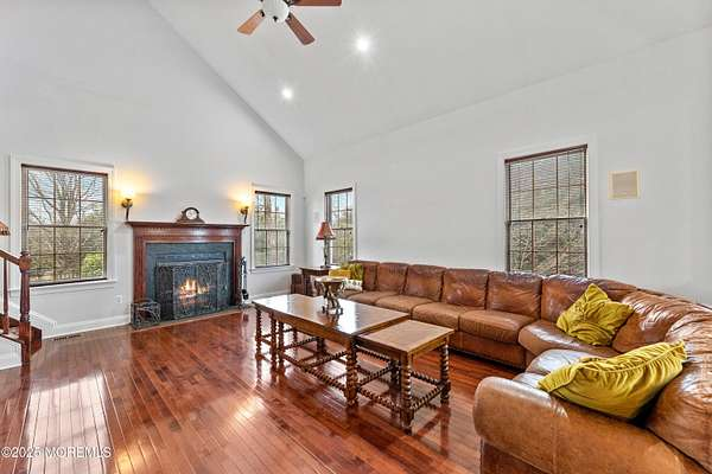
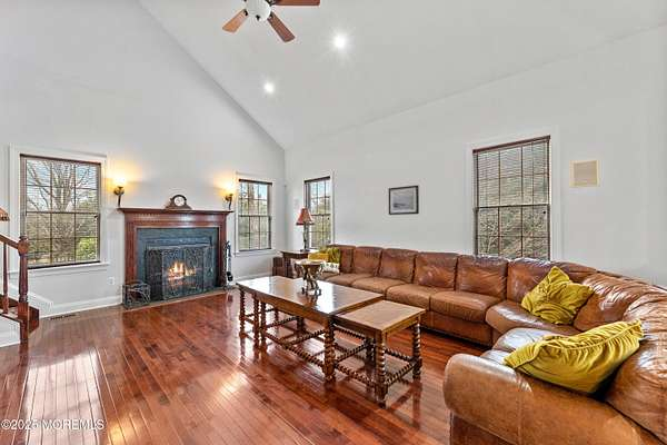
+ wall art (402, 200)
